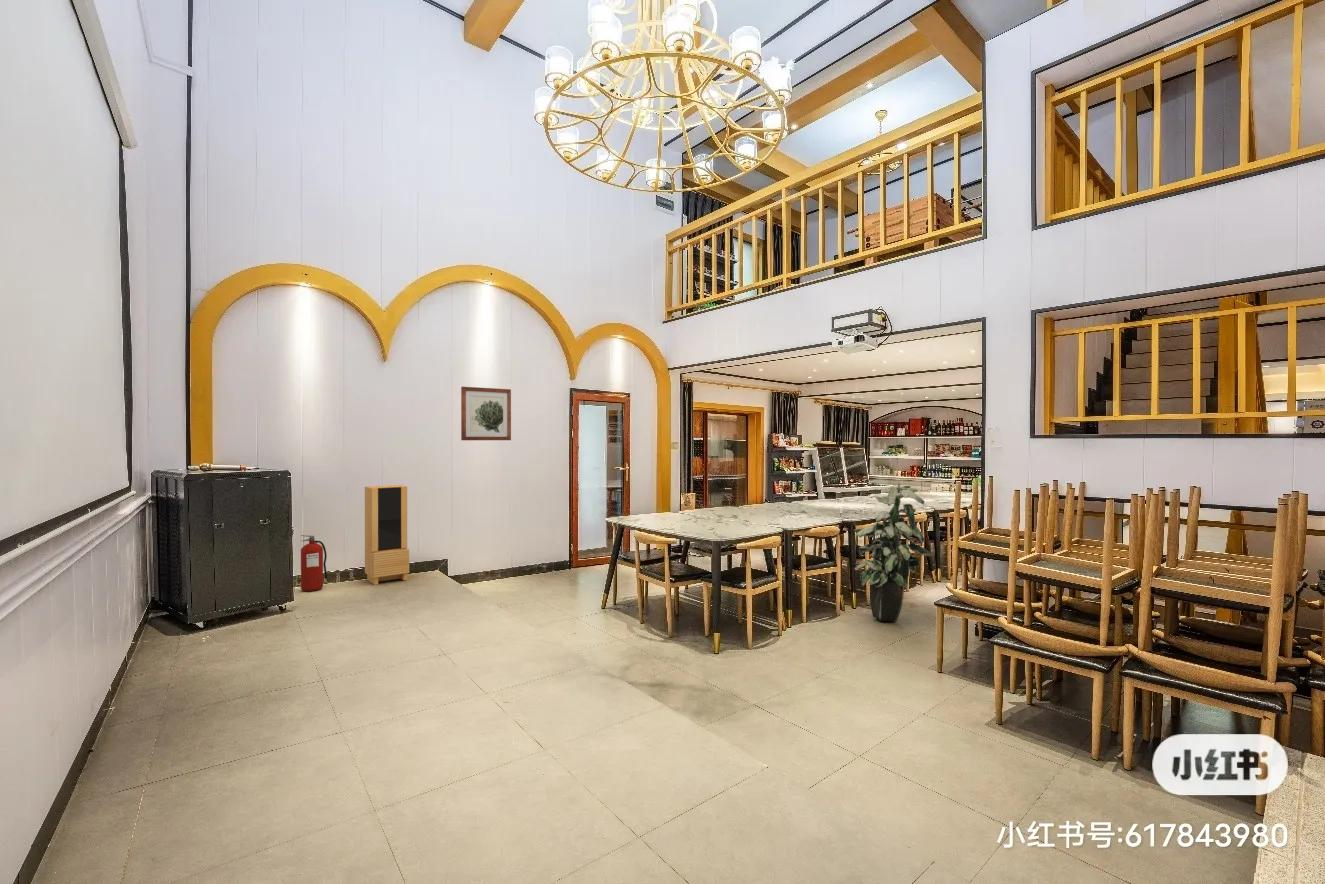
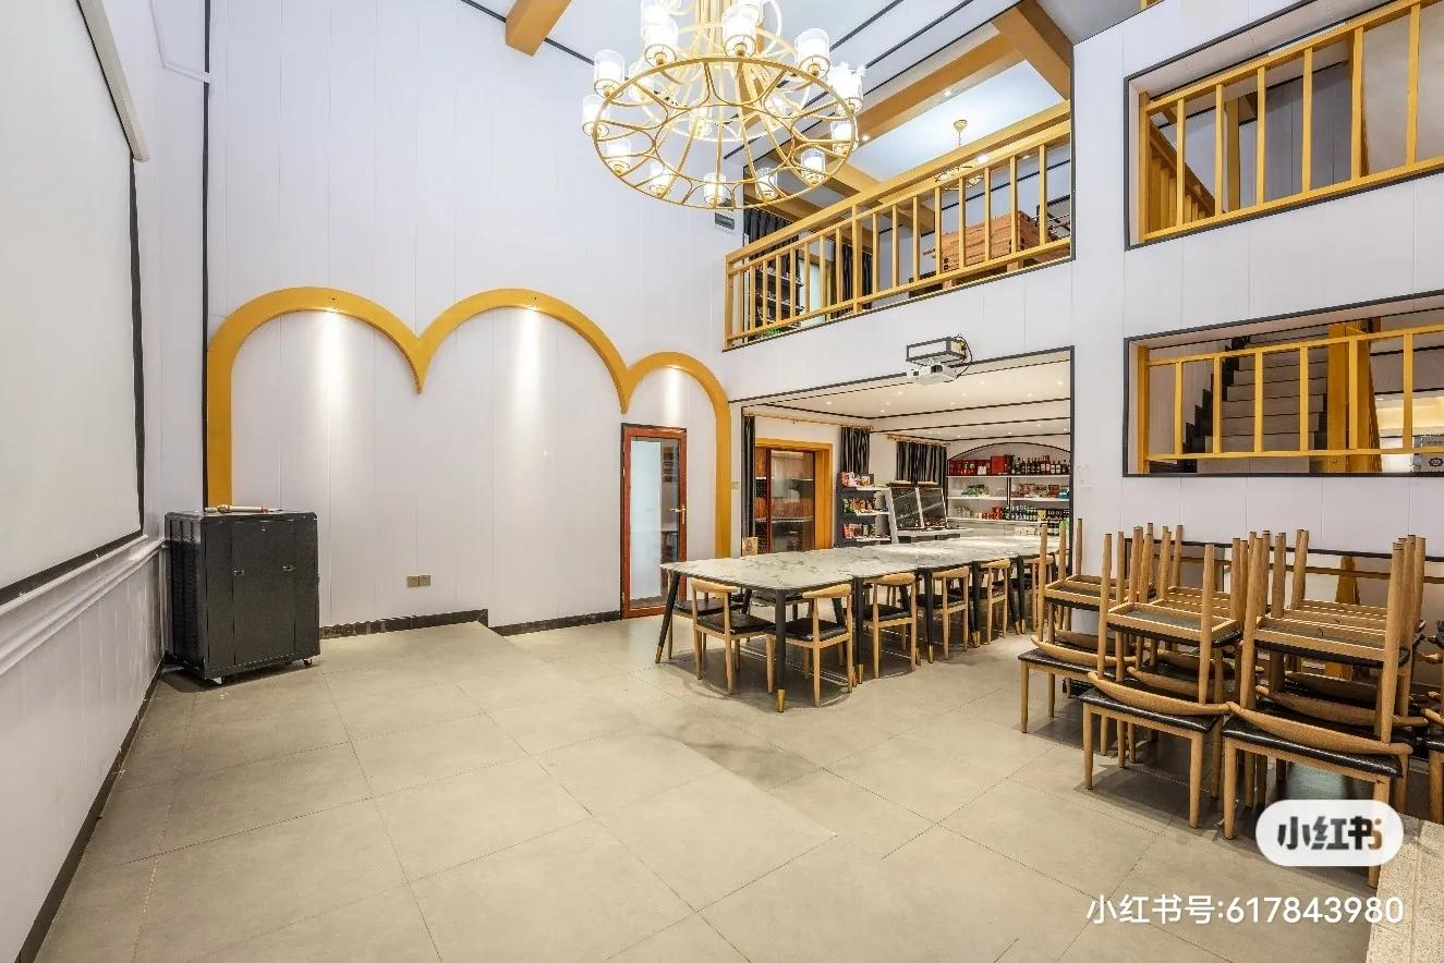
- wall art (486, 414)
- indoor plant (888, 549)
- storage cabinet (387, 533)
- fire extinguisher (313, 561)
